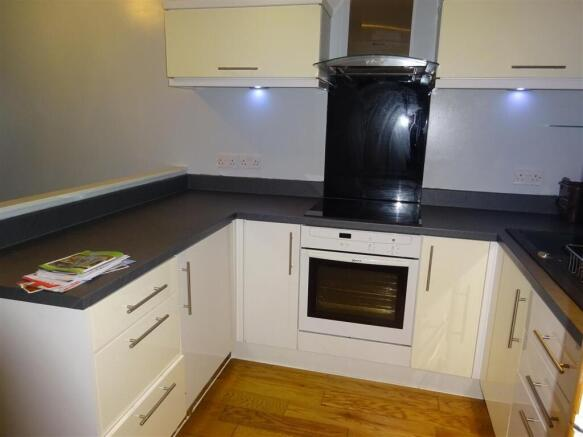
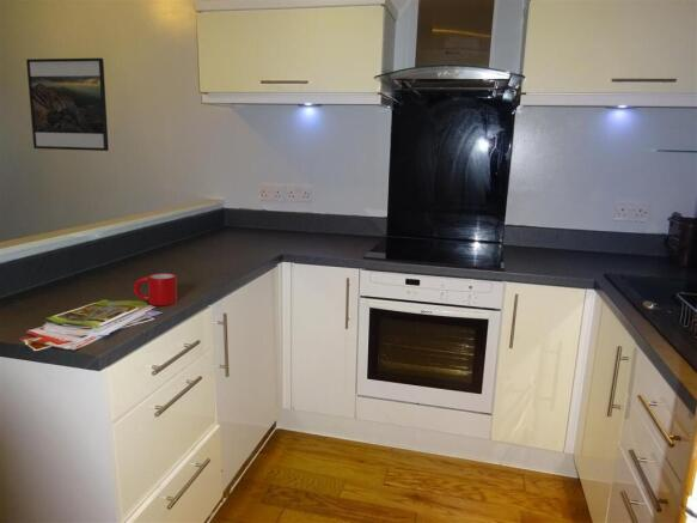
+ mug (154, 288)
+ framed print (67, 104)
